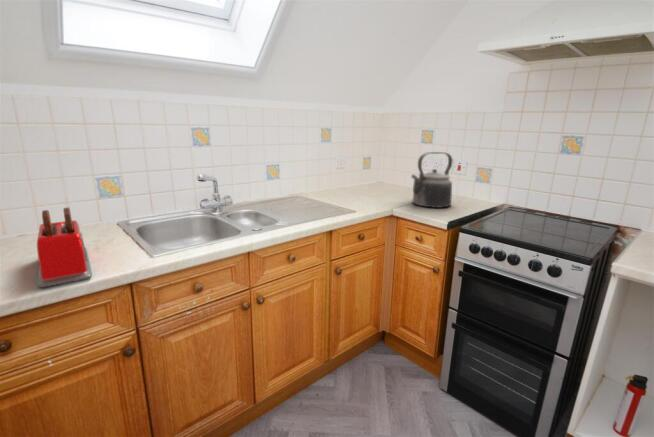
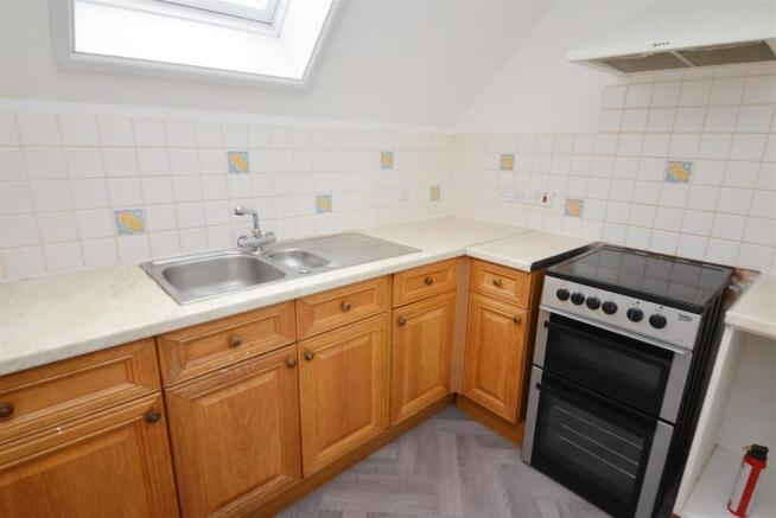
- toaster (60, 238)
- kettle (430, 178)
